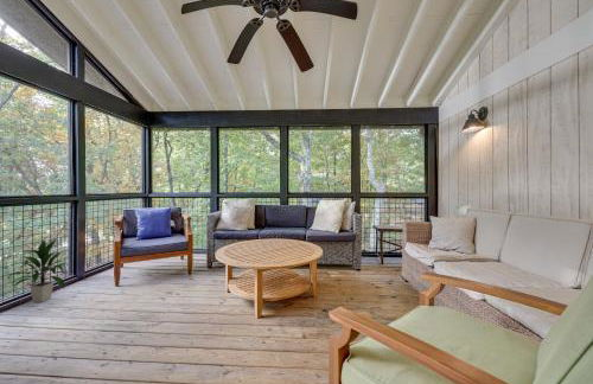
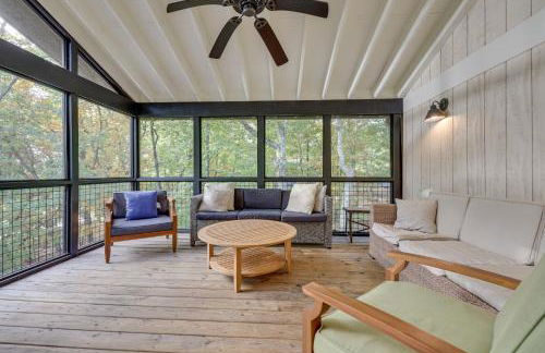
- indoor plant (43, 270)
